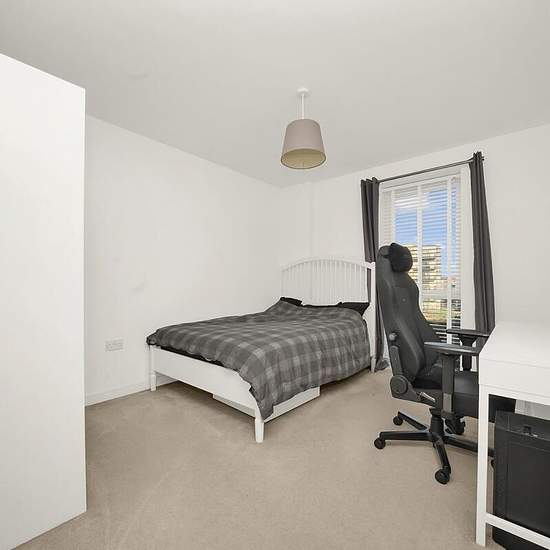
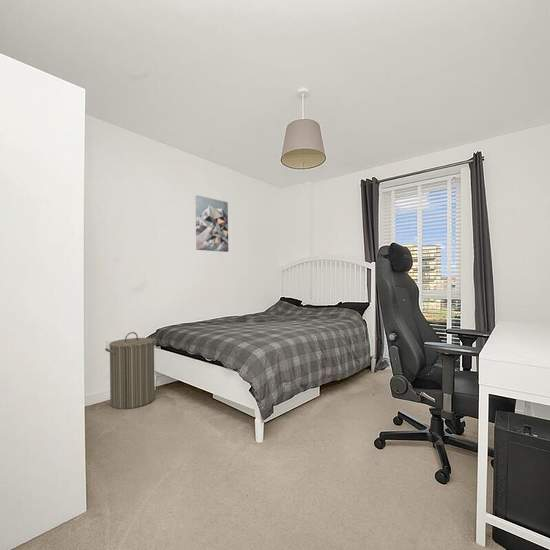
+ wall art (212, 224)
+ laundry hamper (132, 366)
